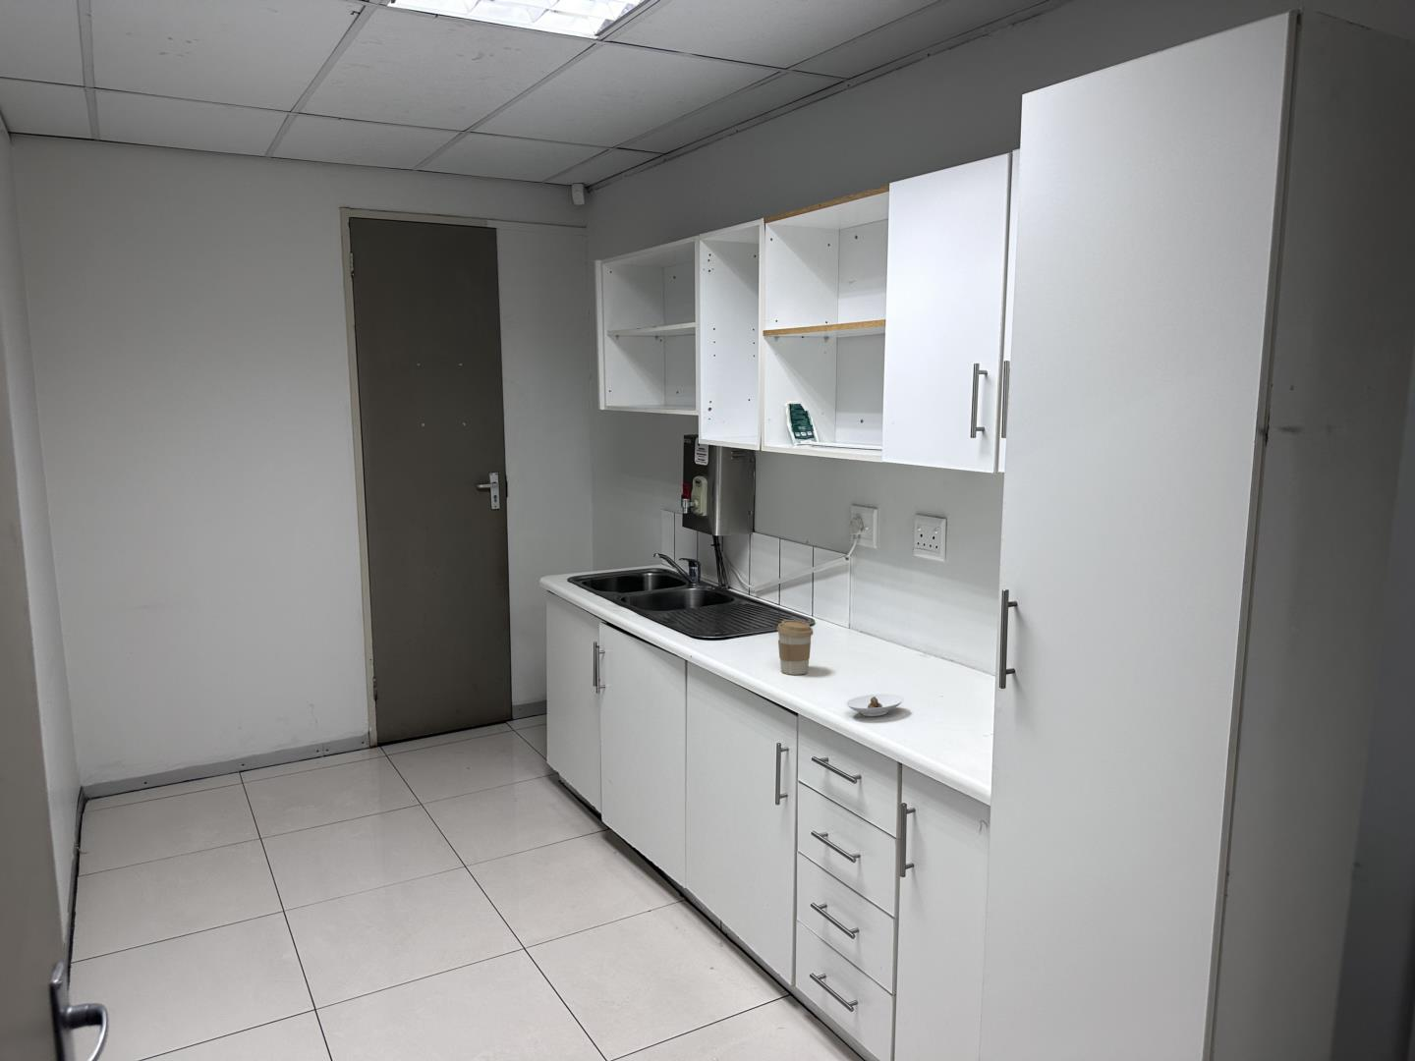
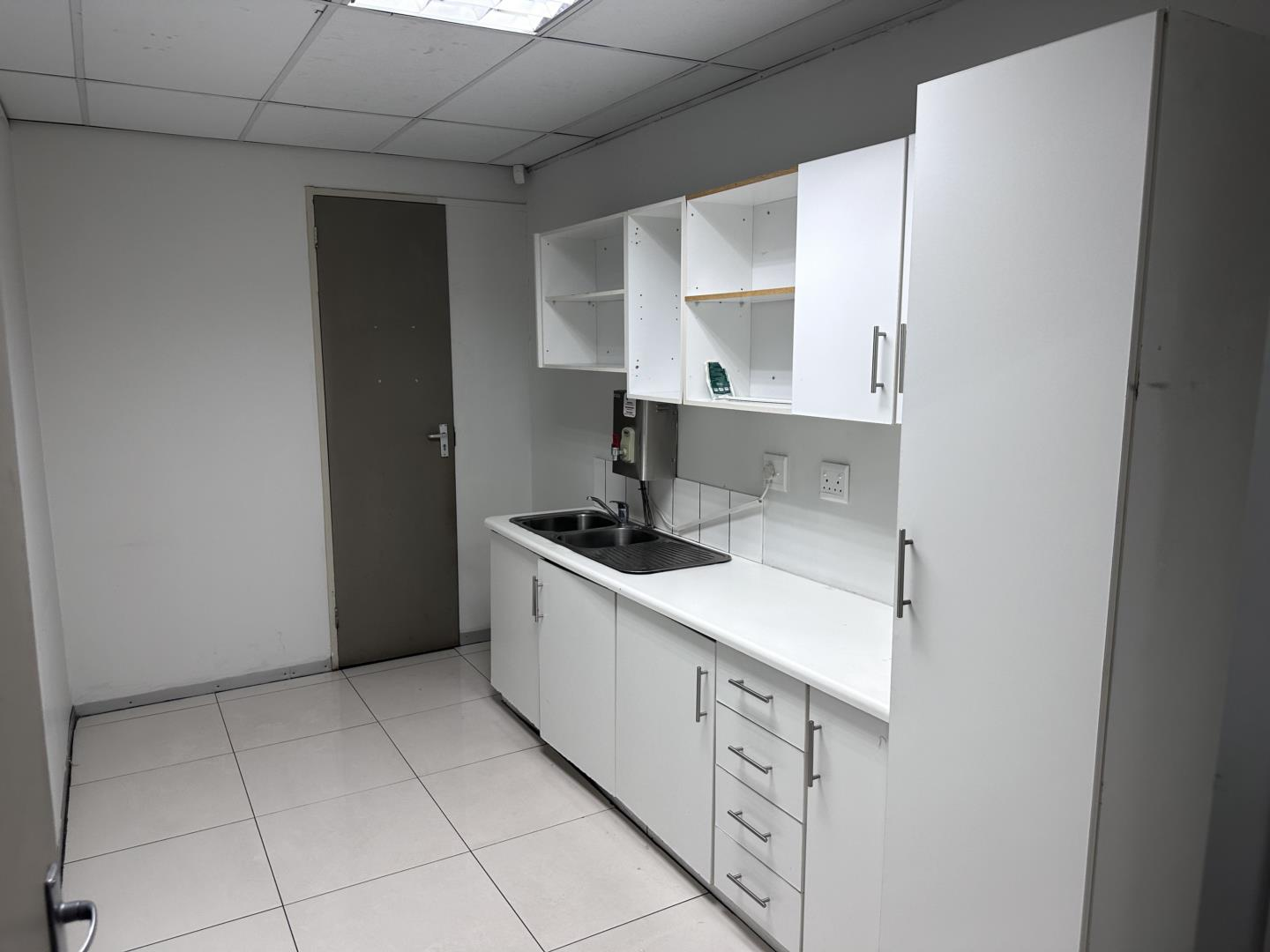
- coffee cup (794, 646)
- saucer (875, 705)
